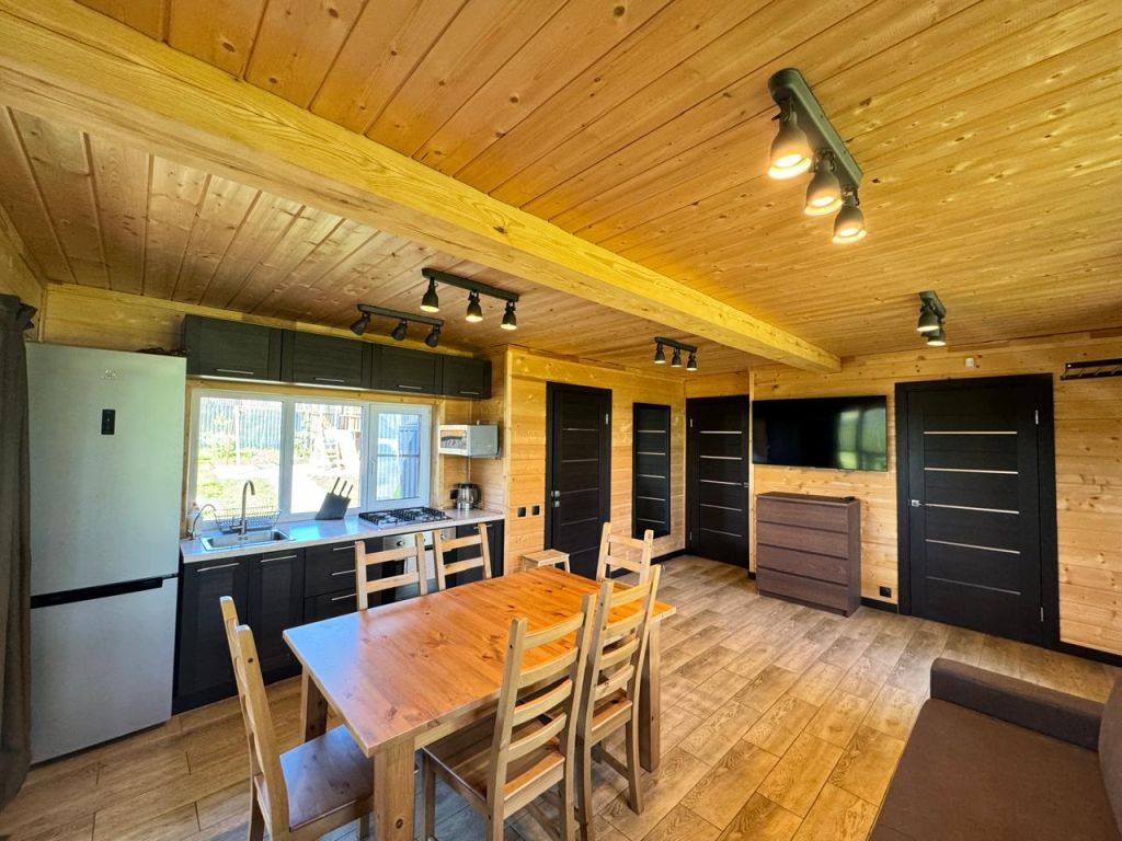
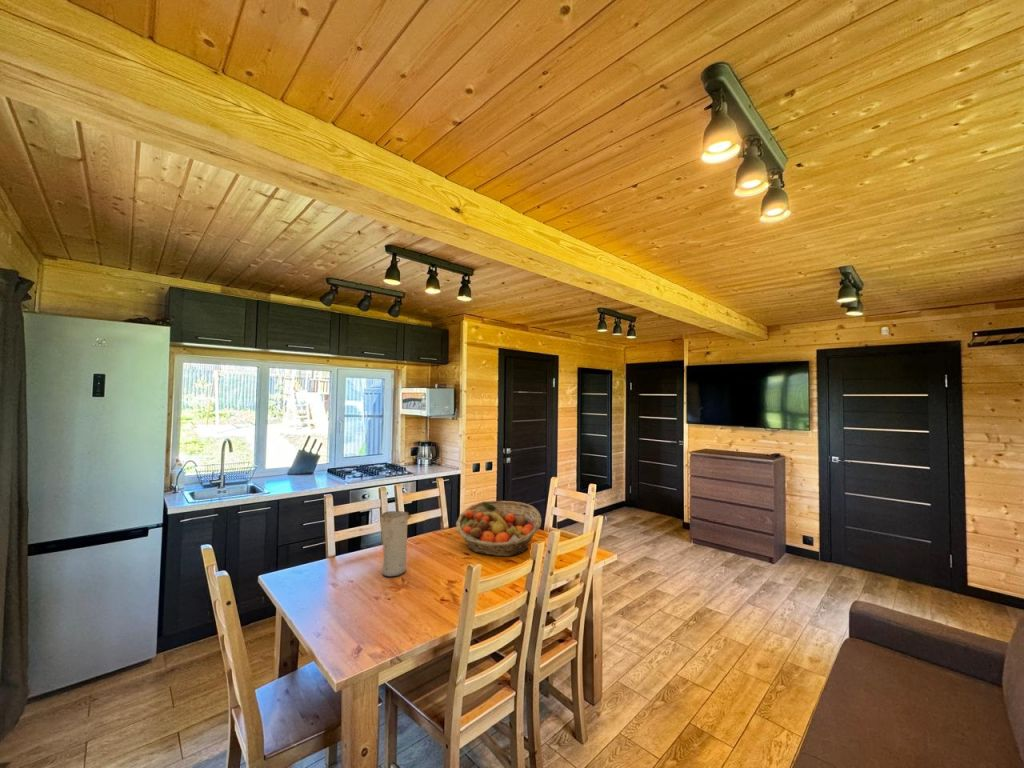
+ vase (393, 542)
+ fruit basket (498, 527)
